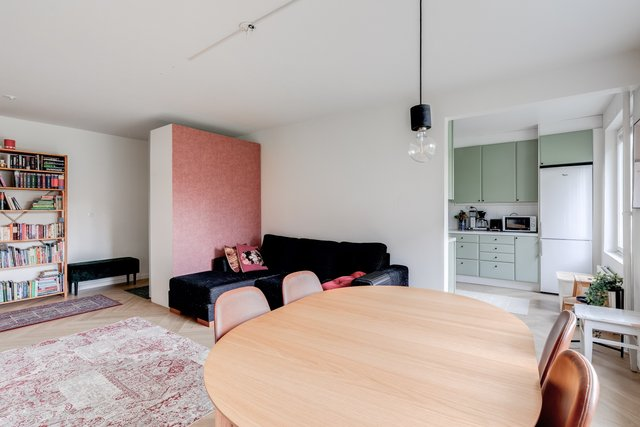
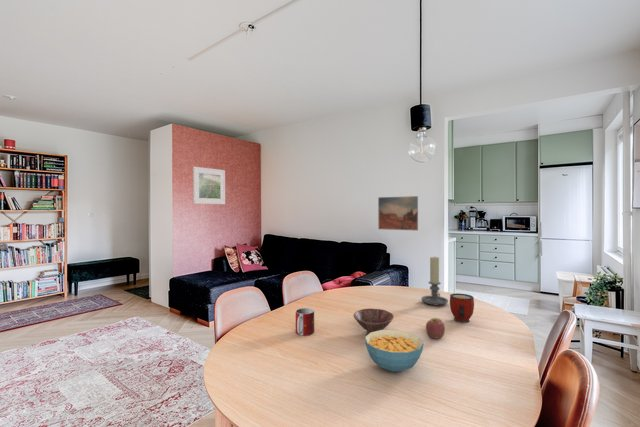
+ bowl (373, 324)
+ mug (303, 322)
+ cereal bowl (393, 354)
+ mug (460, 308)
+ candle holder (435, 279)
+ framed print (209, 186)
+ apple (435, 328)
+ wall art (397, 213)
